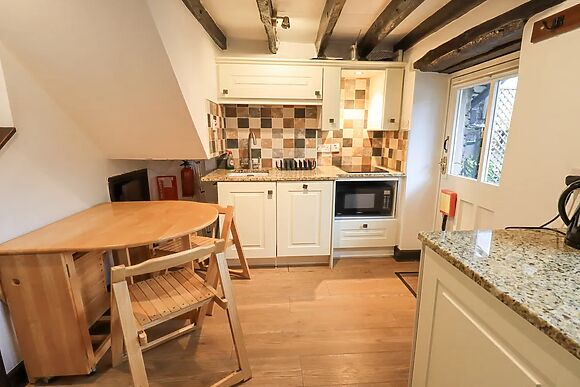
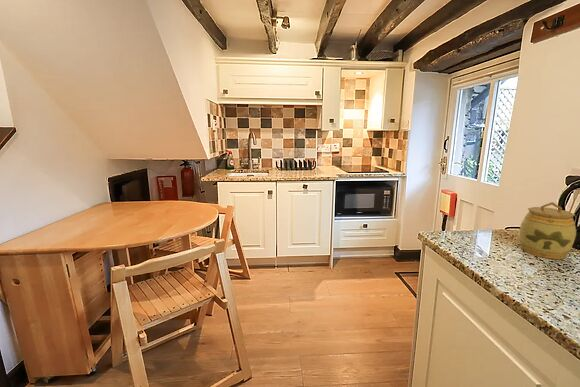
+ jar (547, 227)
